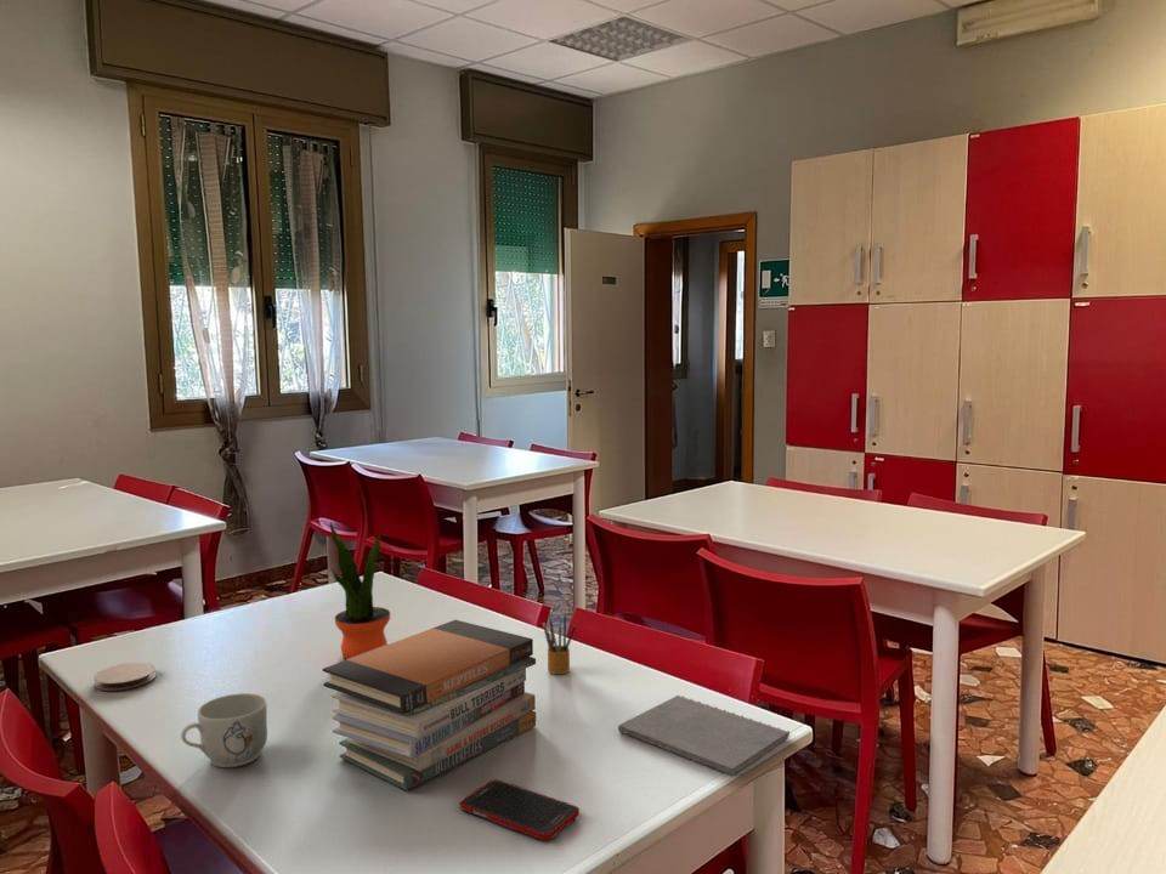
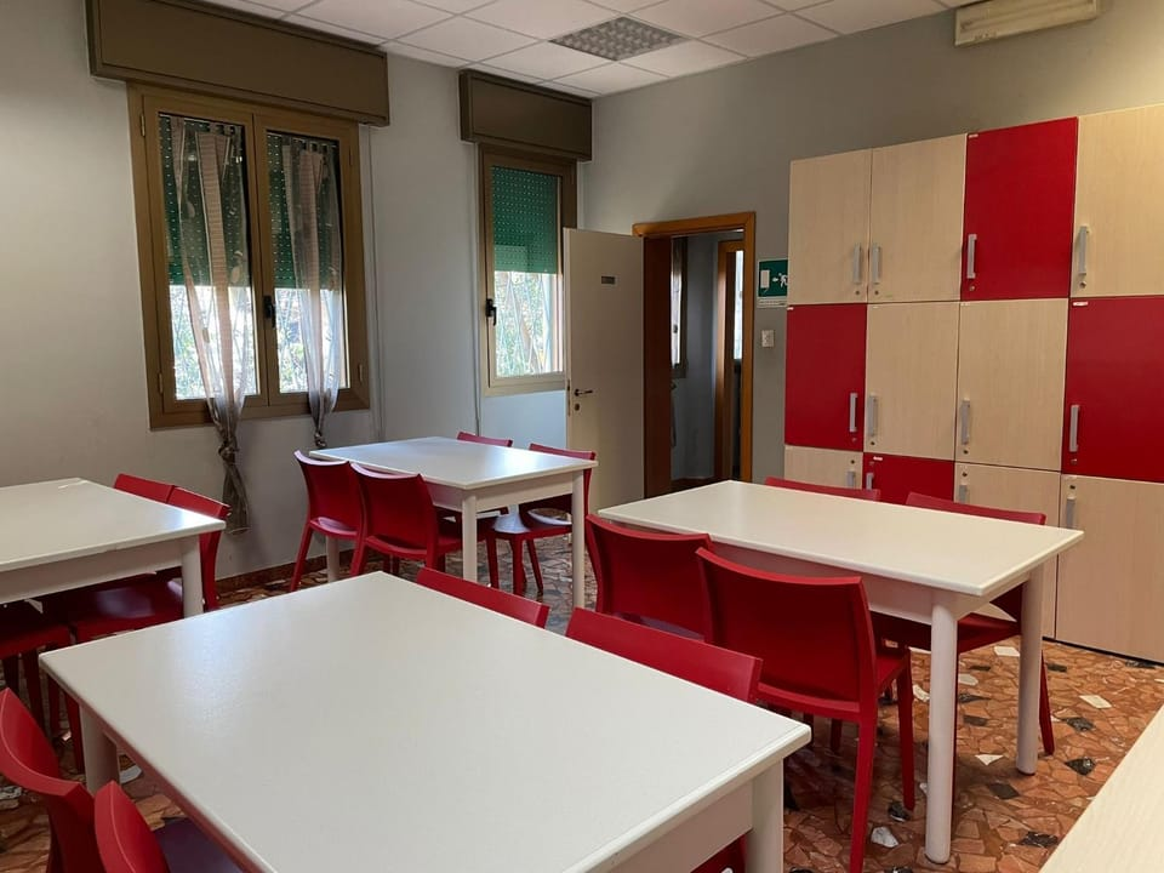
- pencil box (560, 643)
- coaster (125, 675)
- potted plant (352, 590)
- mug (225, 733)
- notepad (702, 731)
- book stack (435, 698)
- cell phone (519, 808)
